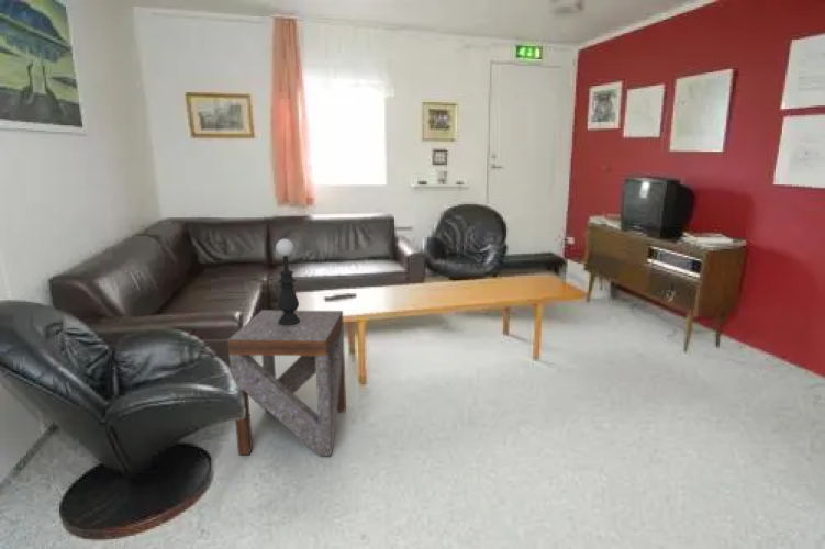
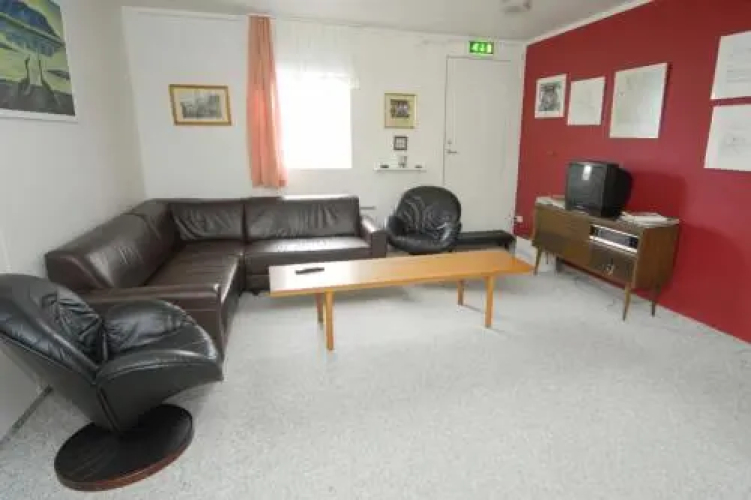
- side table (293, 378)
- table lamp (287, 281)
